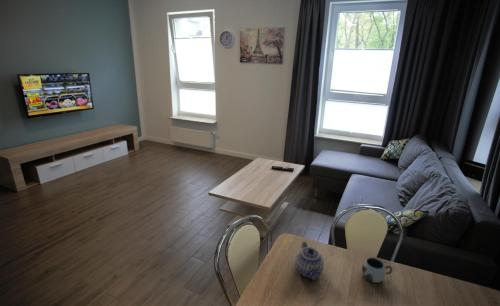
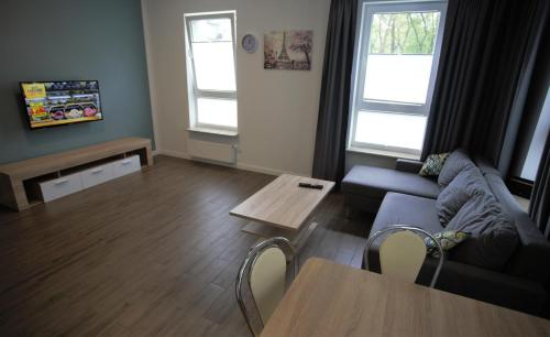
- teapot (309, 259)
- mug (376, 270)
